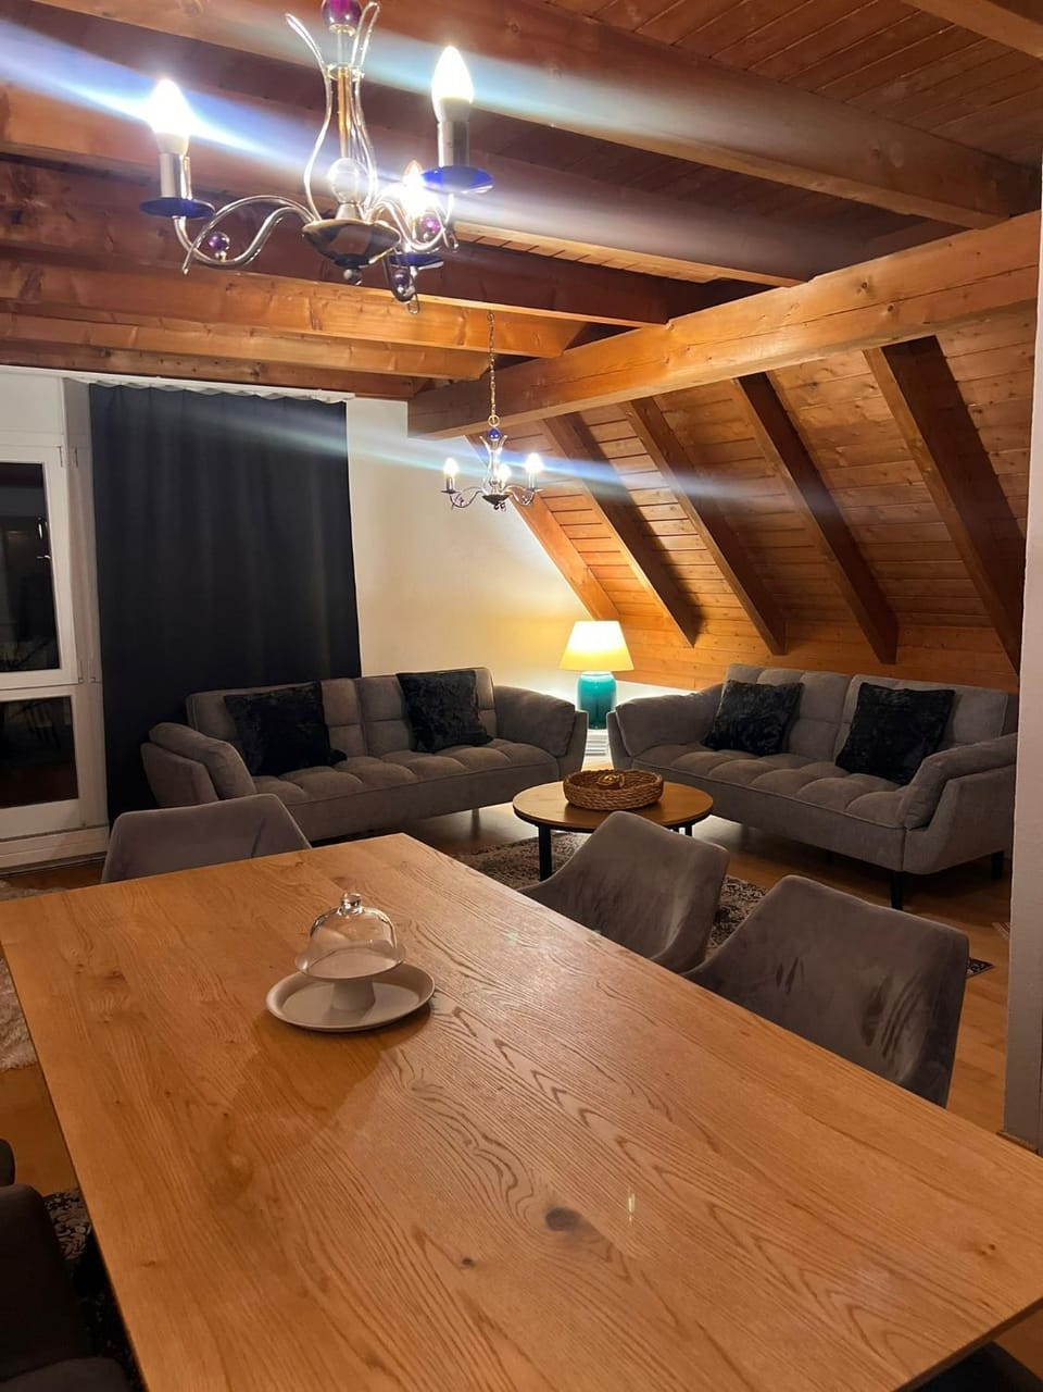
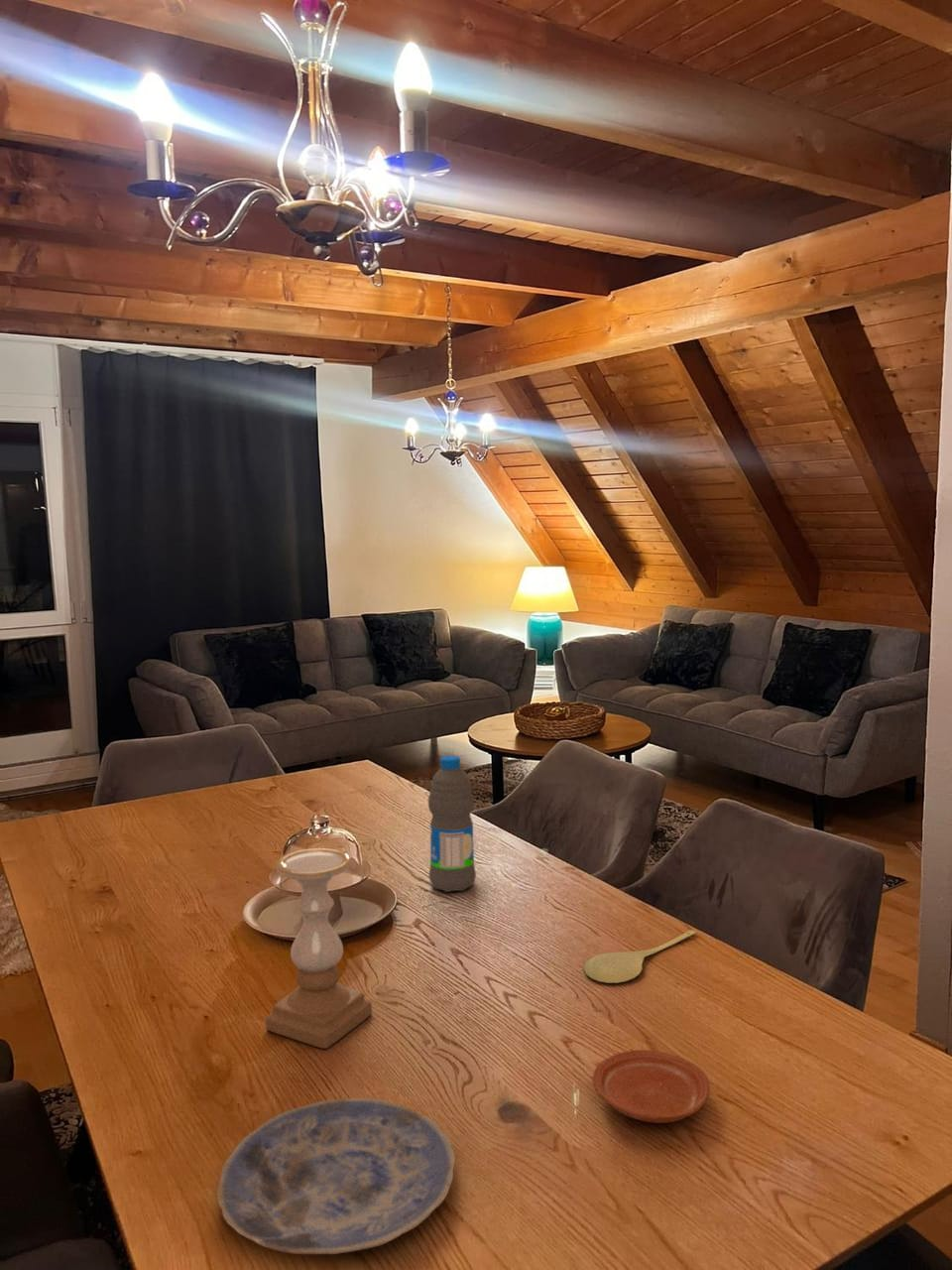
+ candle holder (316, 942)
+ spoon (645, 952)
+ plate (651, 1092)
+ water bottle (451, 822)
+ plate (339, 1176)
